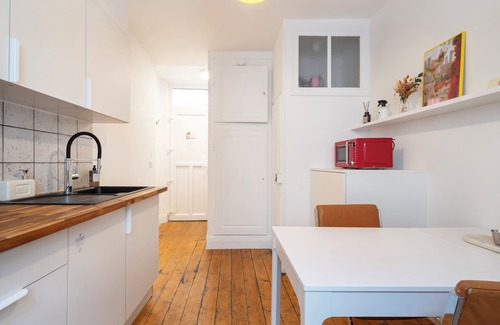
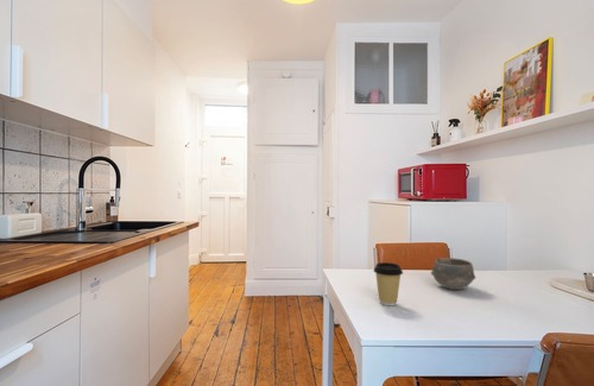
+ bowl (453, 274)
+ coffee cup (387, 284)
